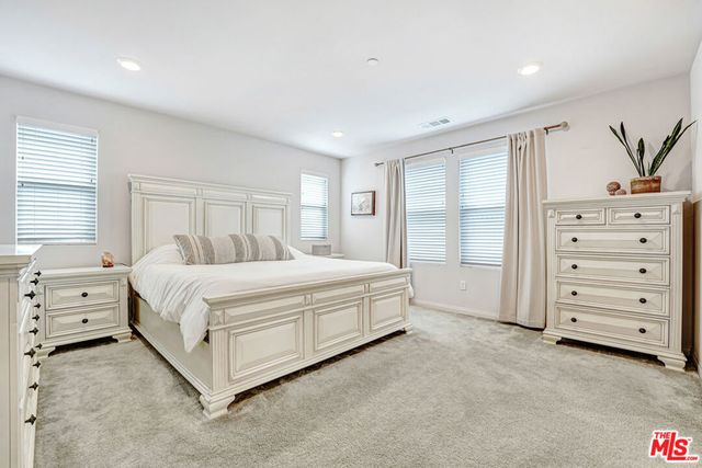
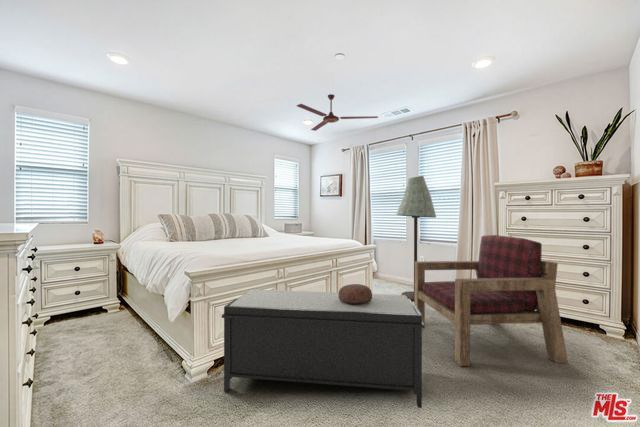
+ armchair (479, 288)
+ decorative bowl (355, 292)
+ floor lamp (415, 236)
+ ceiling fan (332, 112)
+ bench (322, 340)
